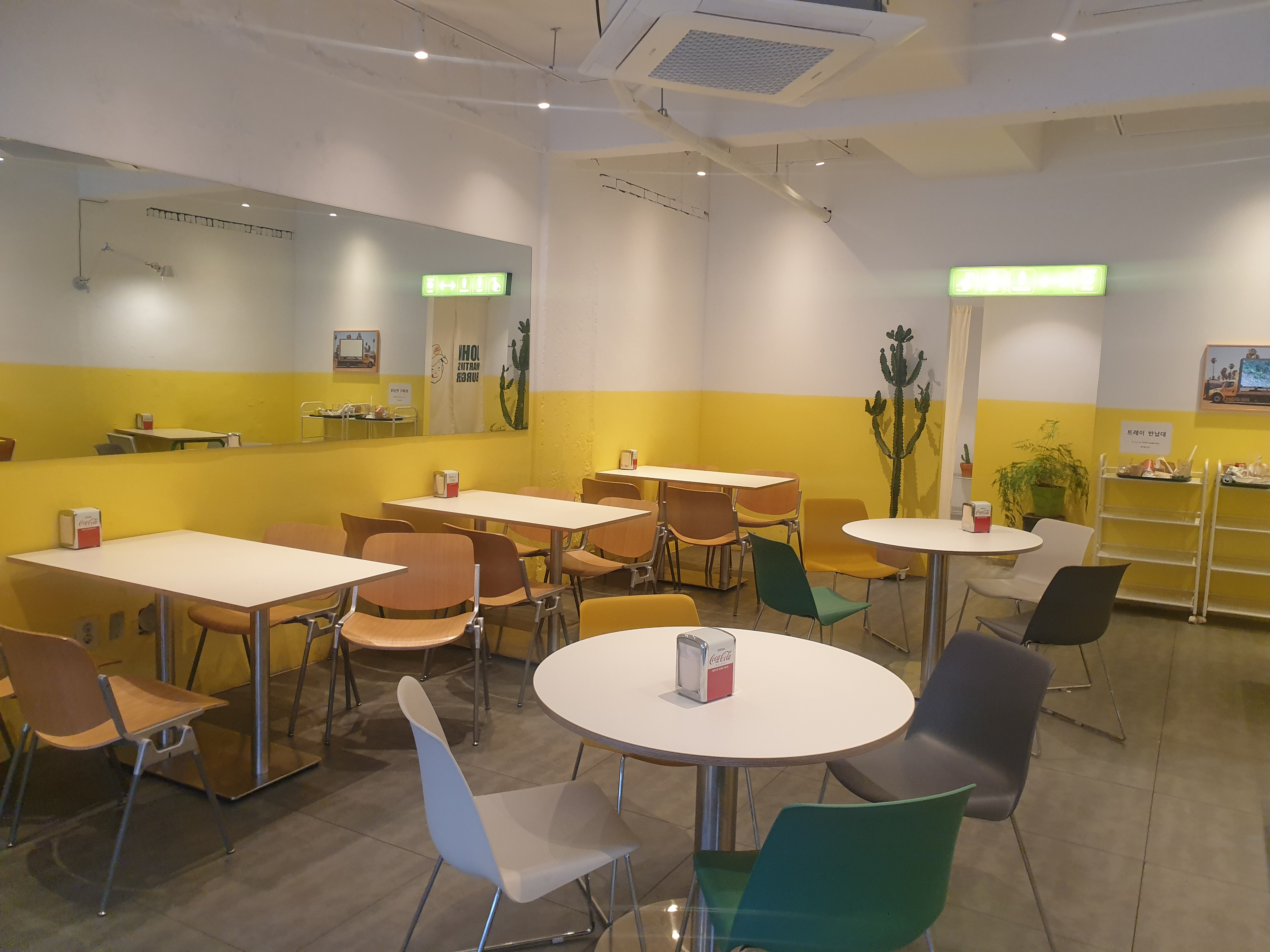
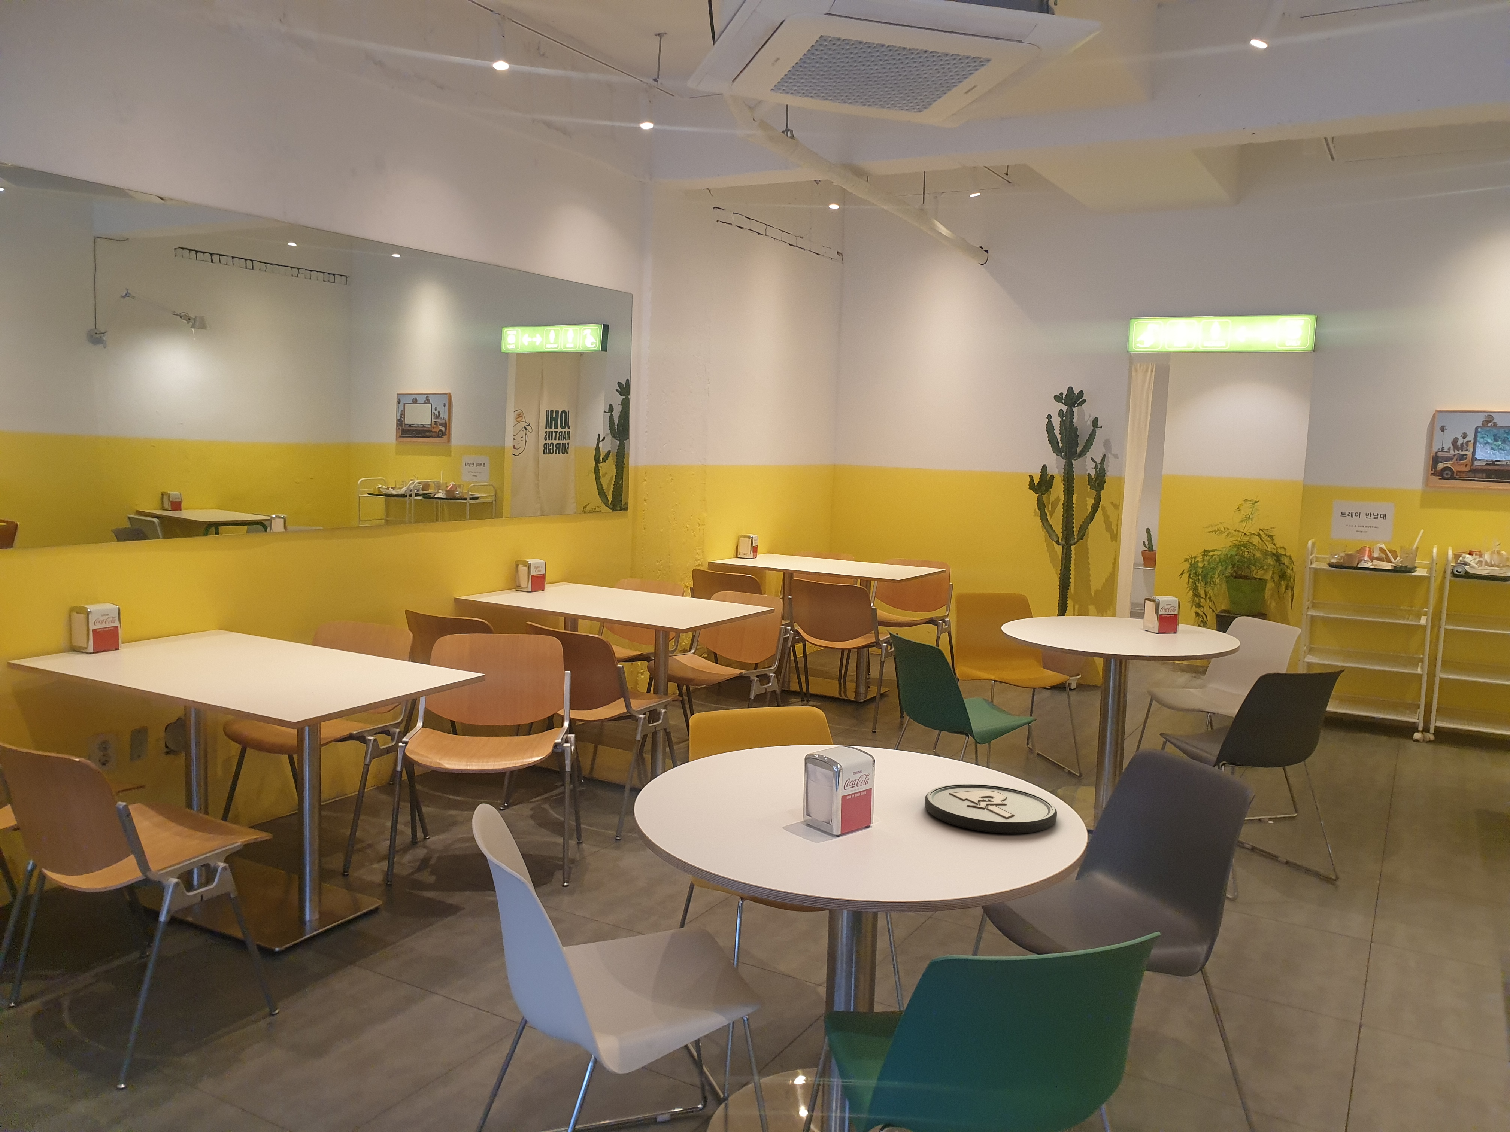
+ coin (989, 807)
